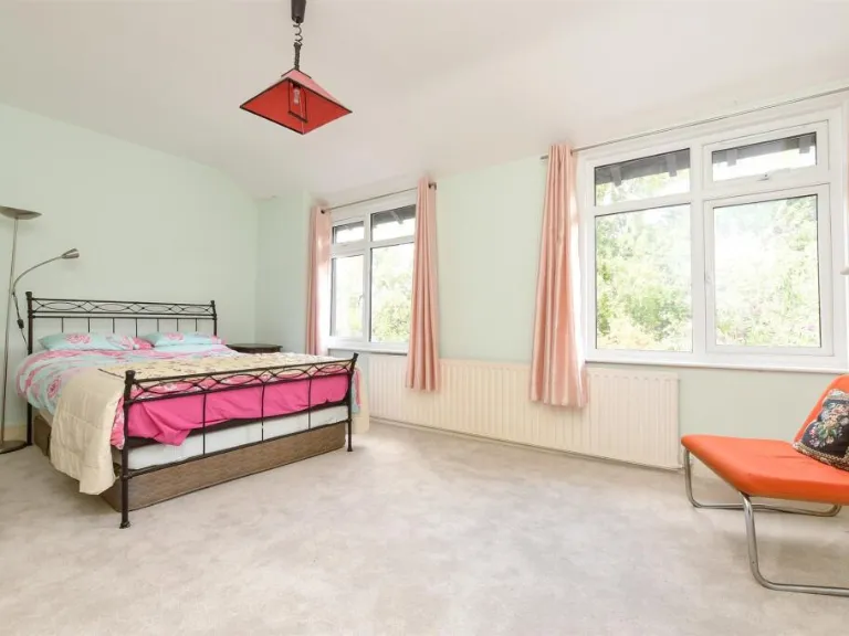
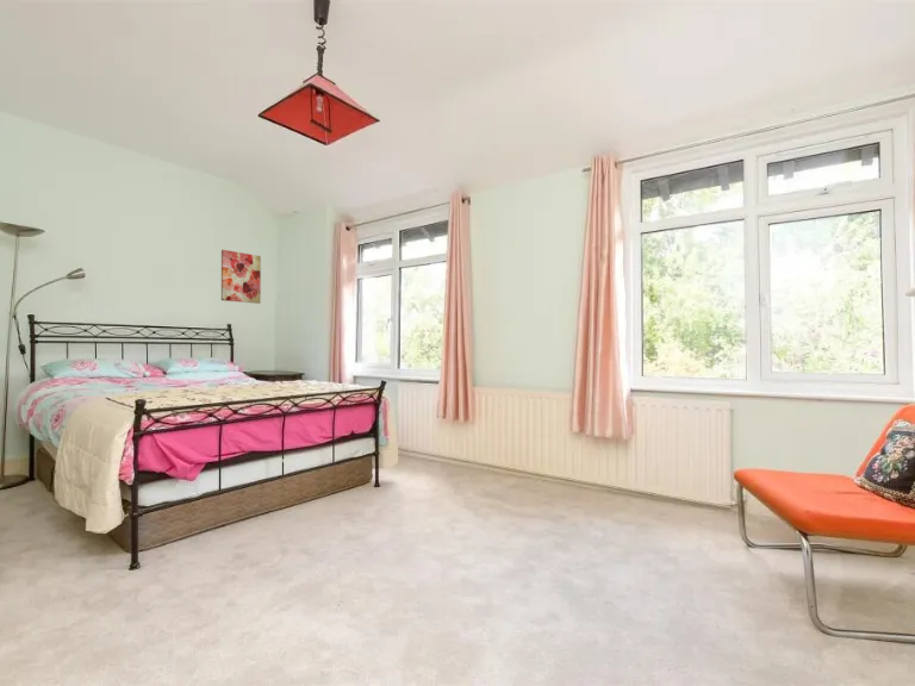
+ wall art (241, 277)
